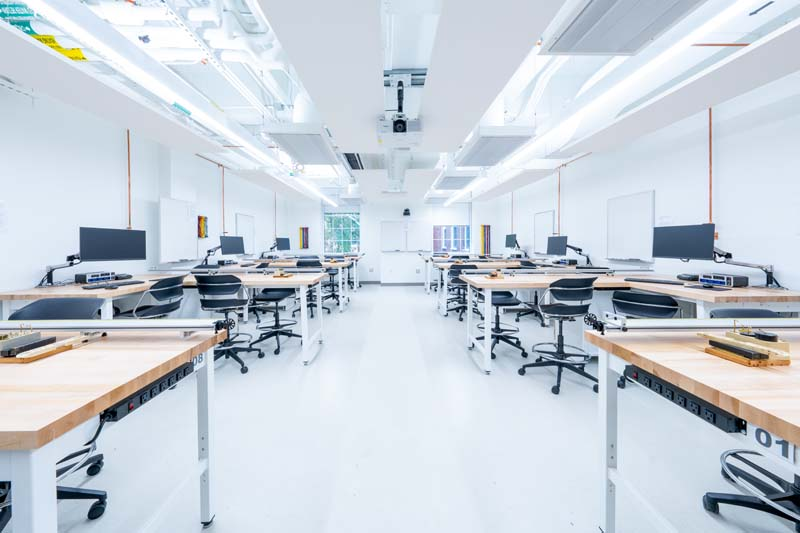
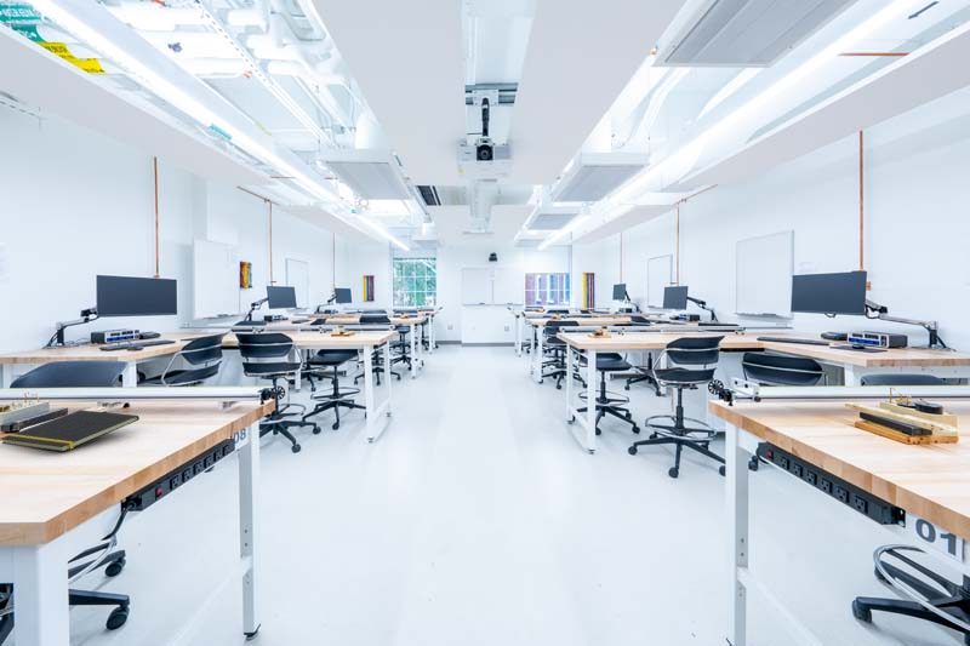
+ notepad (73, 428)
